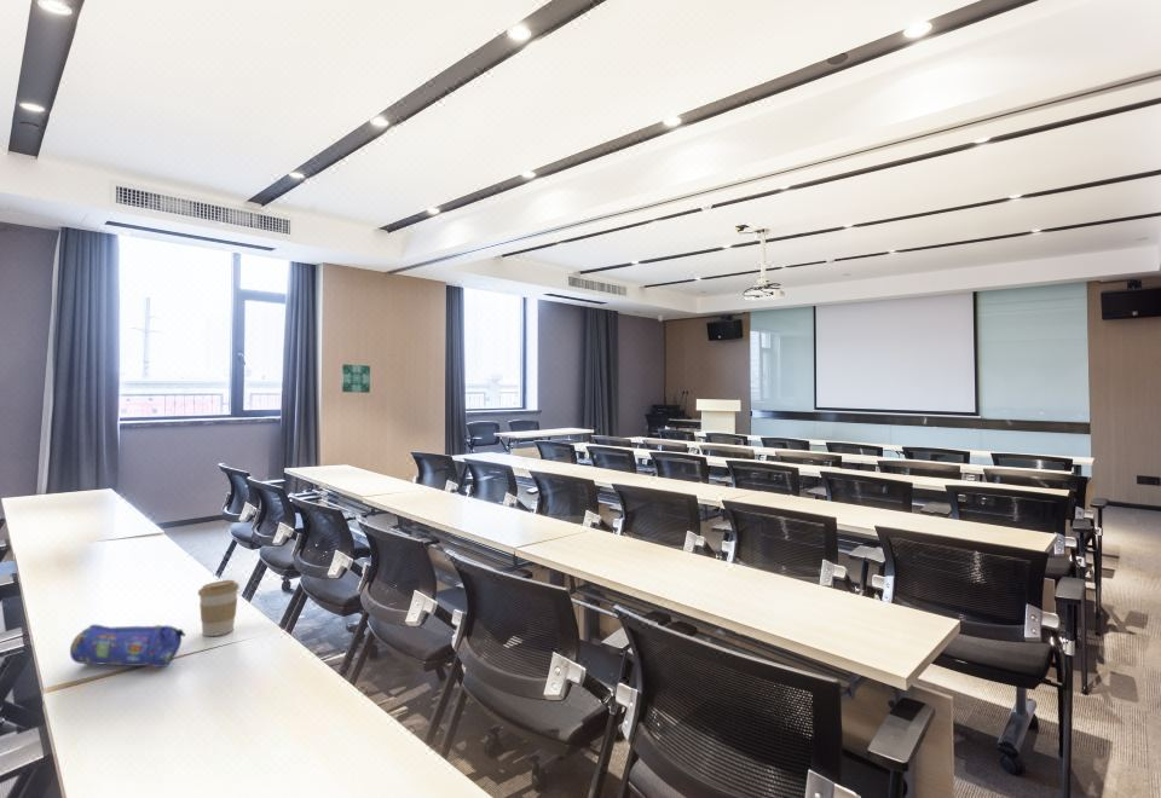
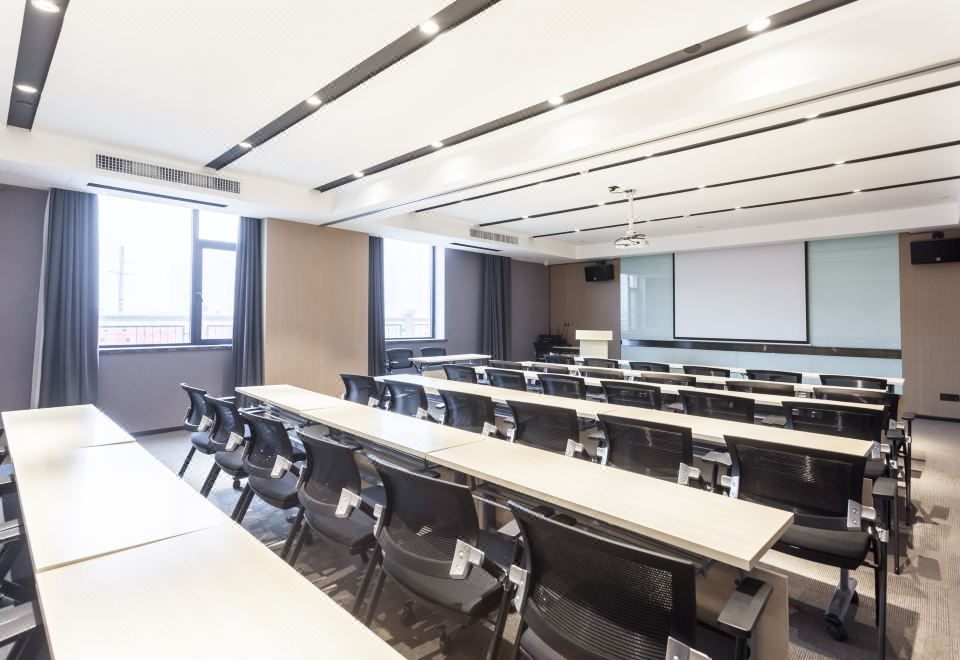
- pencil case (127, 643)
- wall art (356, 378)
- coffee cup (218, 606)
